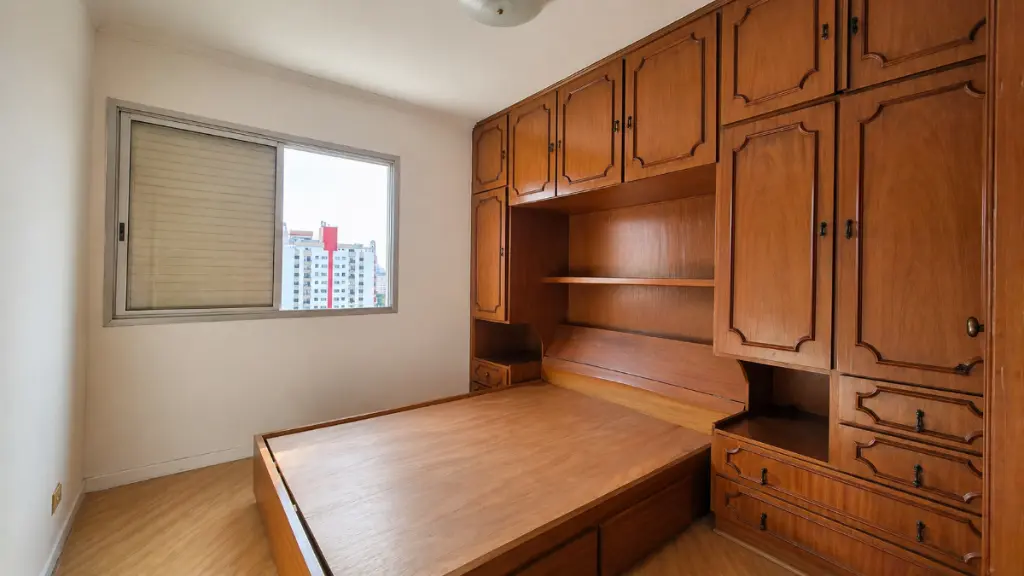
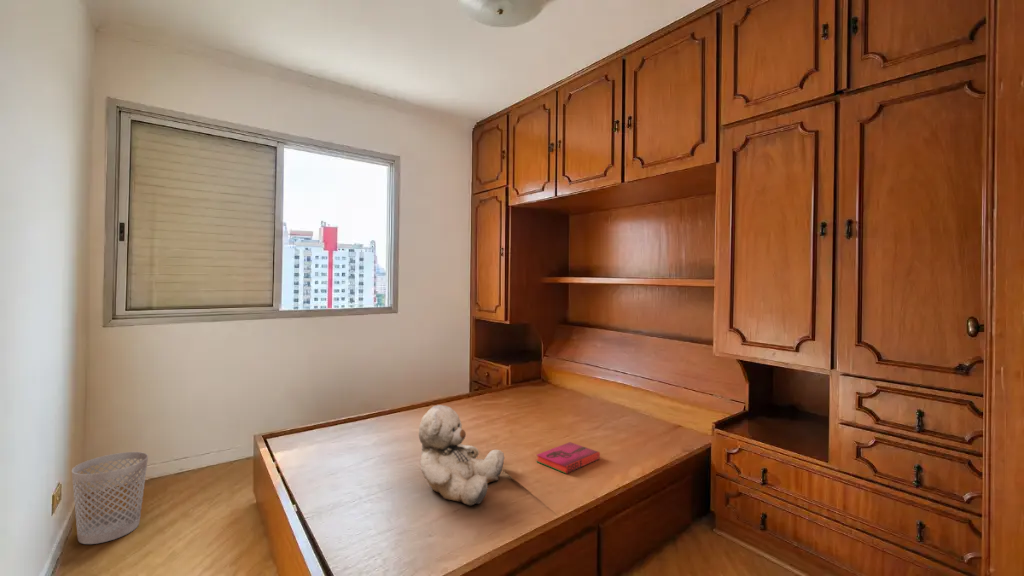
+ teddy bear (458, 447)
+ wastebasket (110, 496)
+ hardback book (568, 456)
